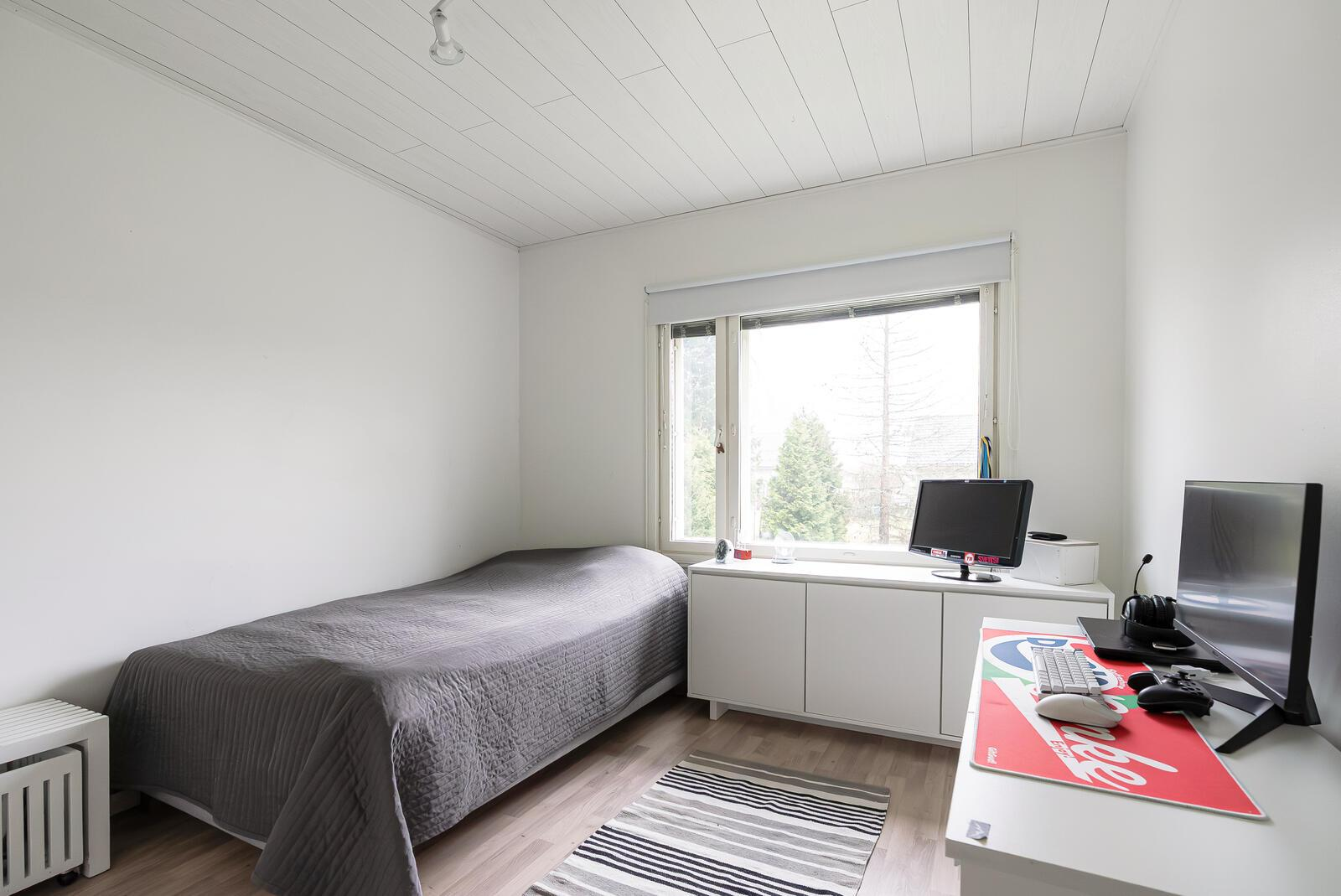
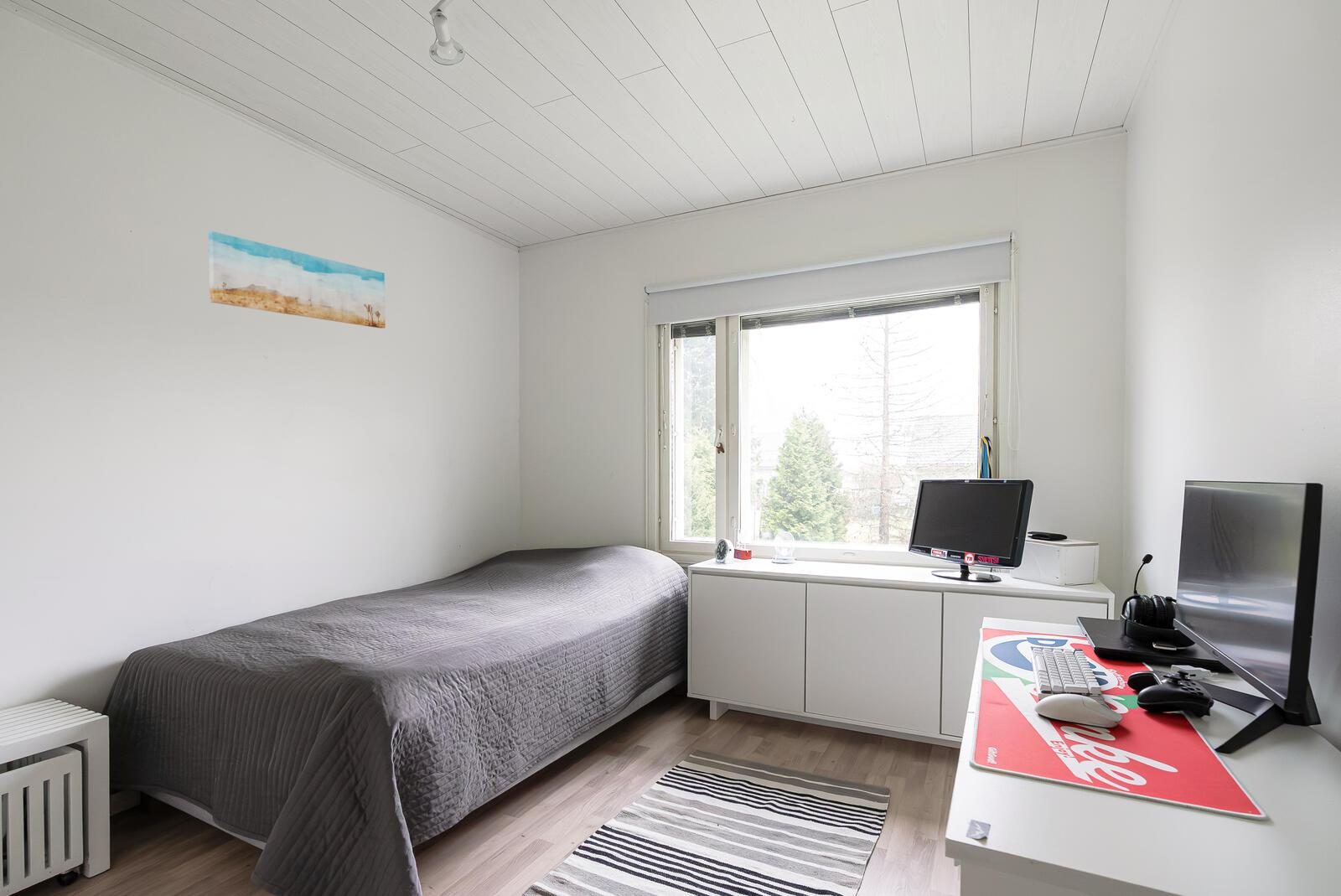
+ wall art (305, 286)
